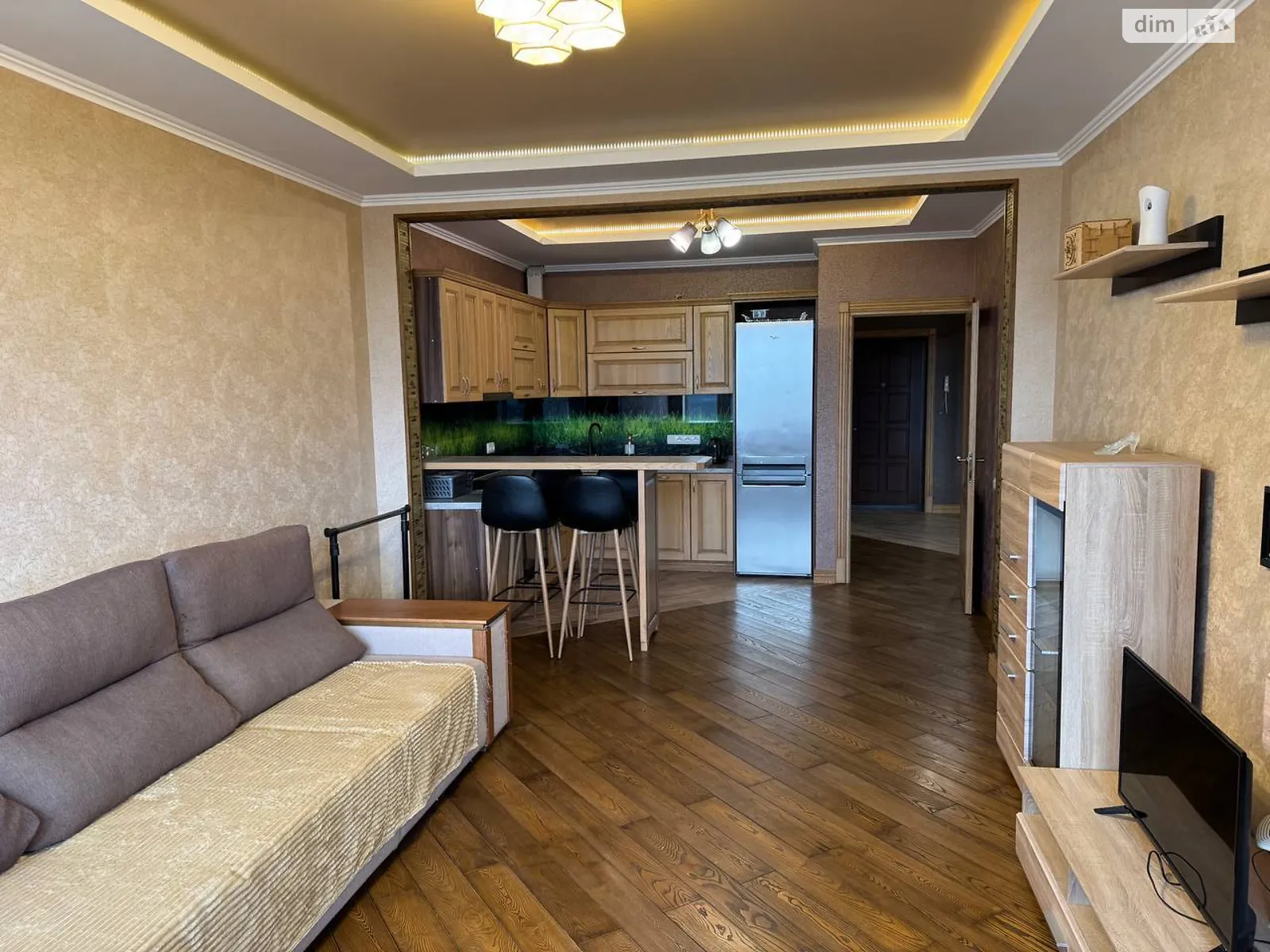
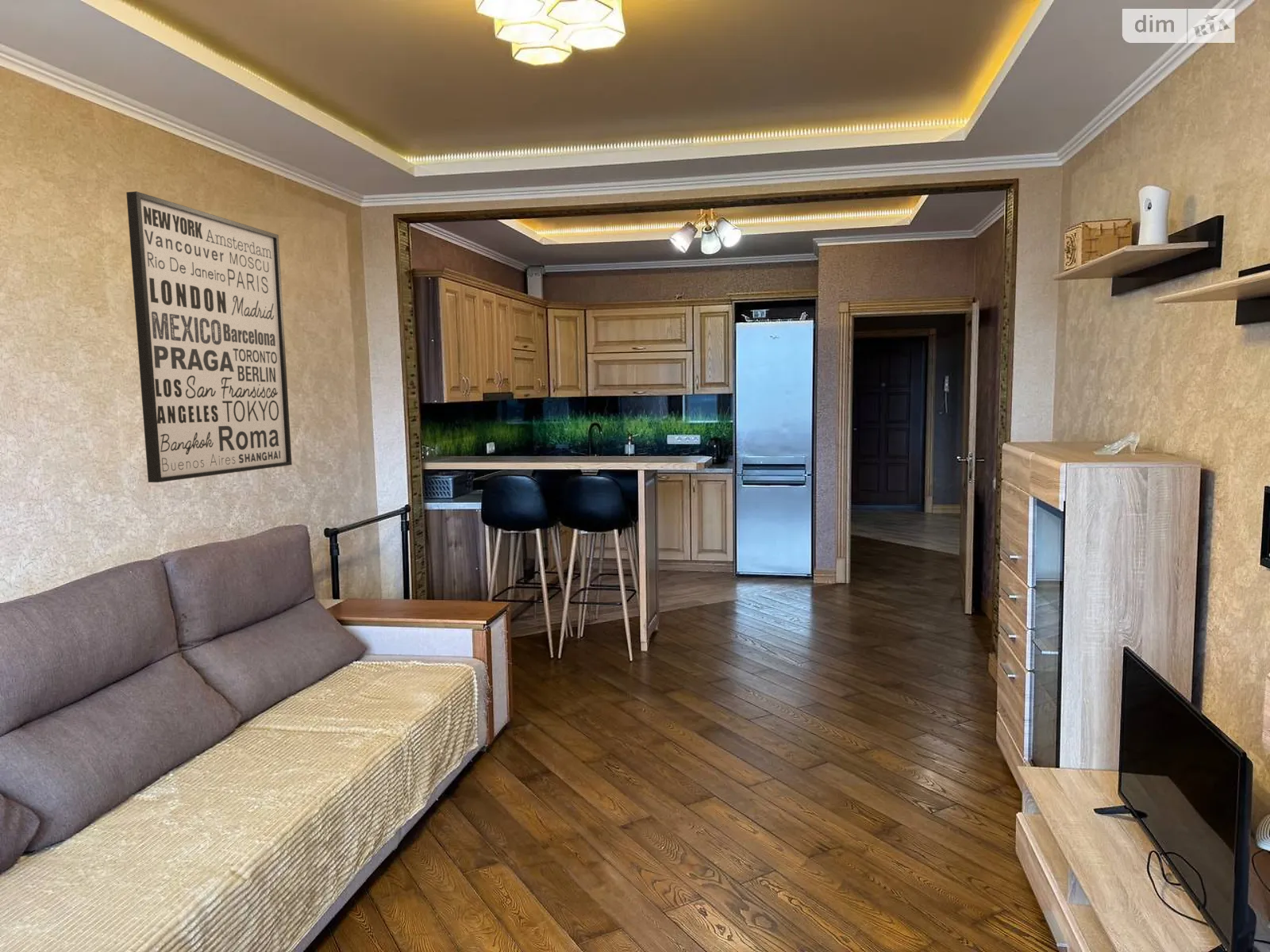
+ wall art (220, 346)
